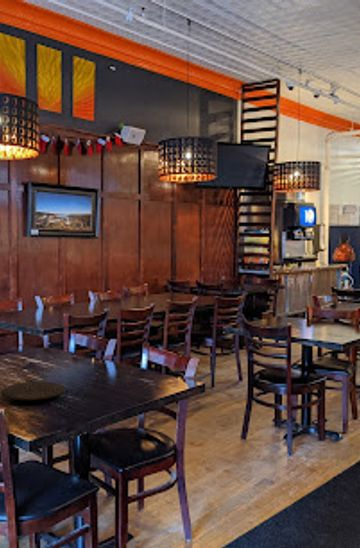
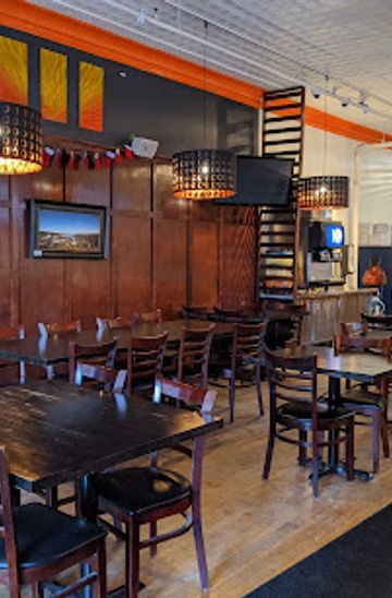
- plate (33, 392)
